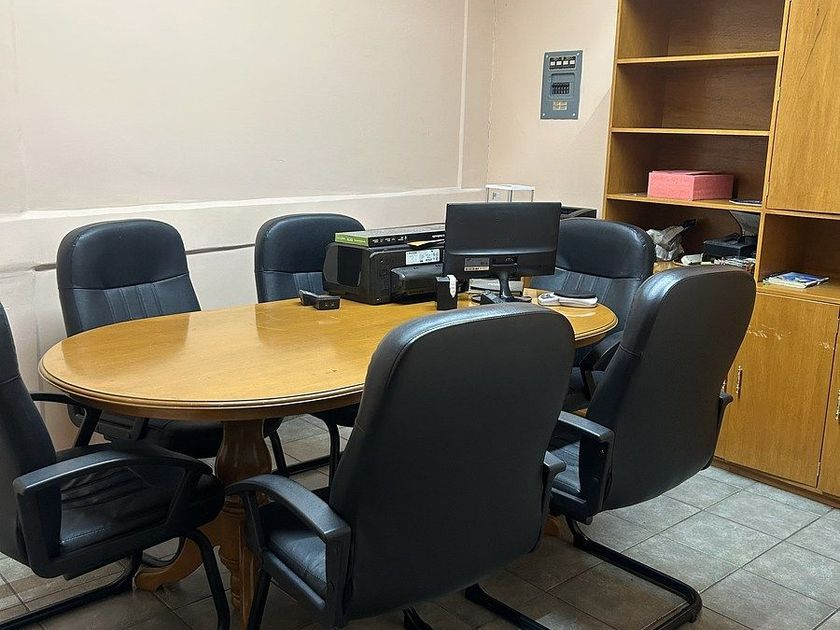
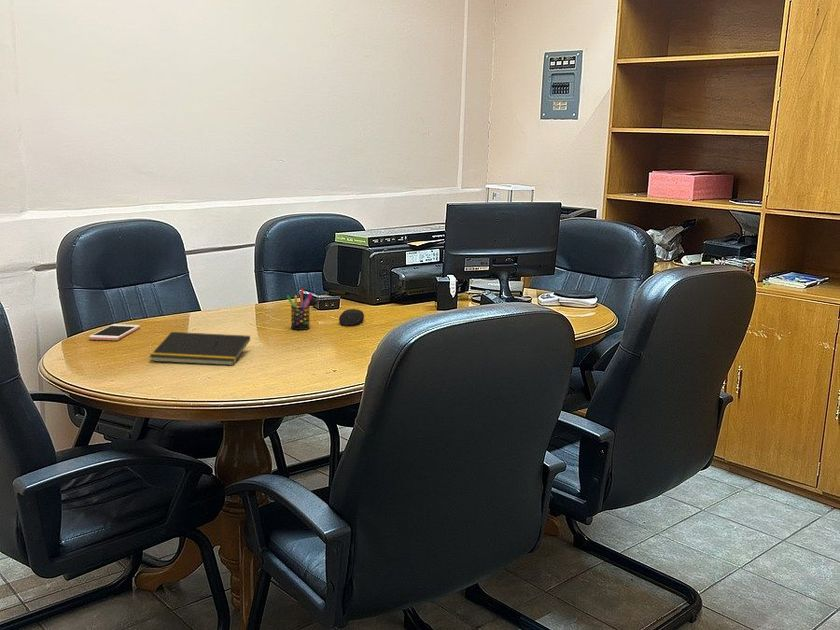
+ computer mouse (351, 316)
+ cell phone (115, 332)
+ notepad (201, 348)
+ pen holder (298, 308)
